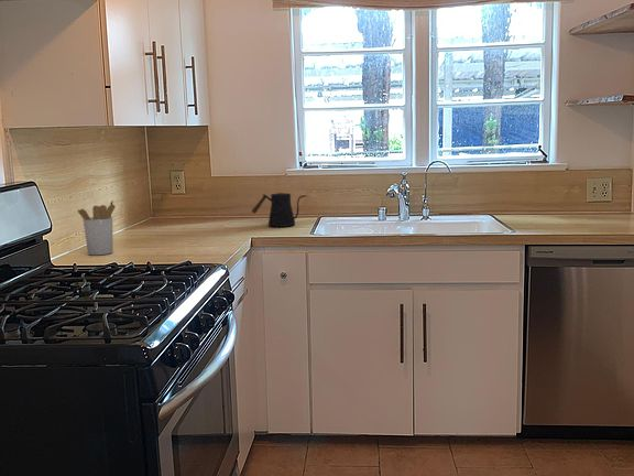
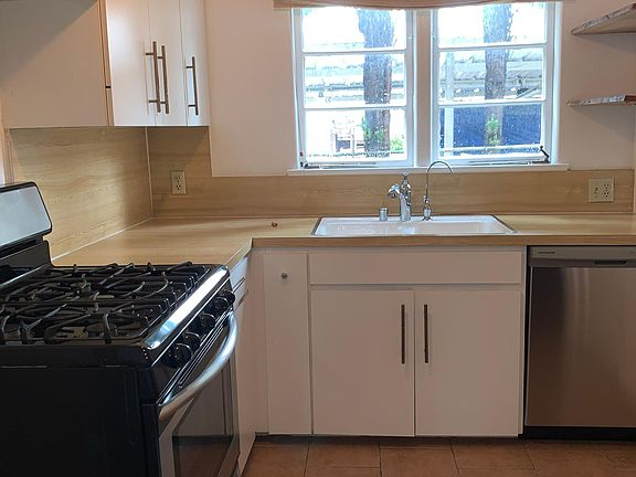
- utensil holder (100, 227)
- kettle (278, 208)
